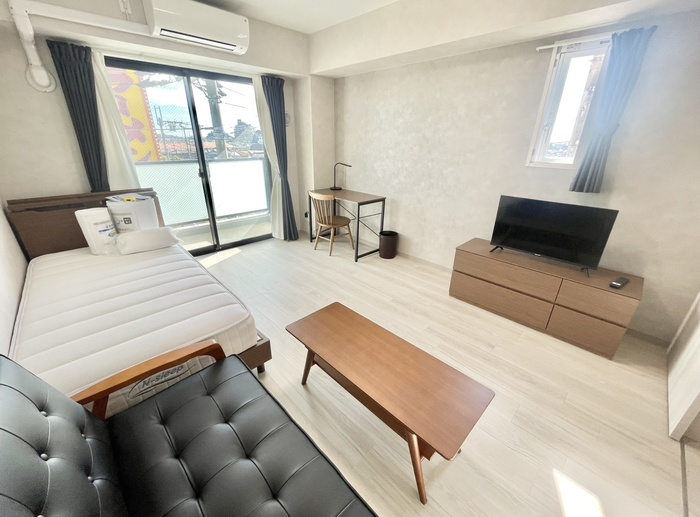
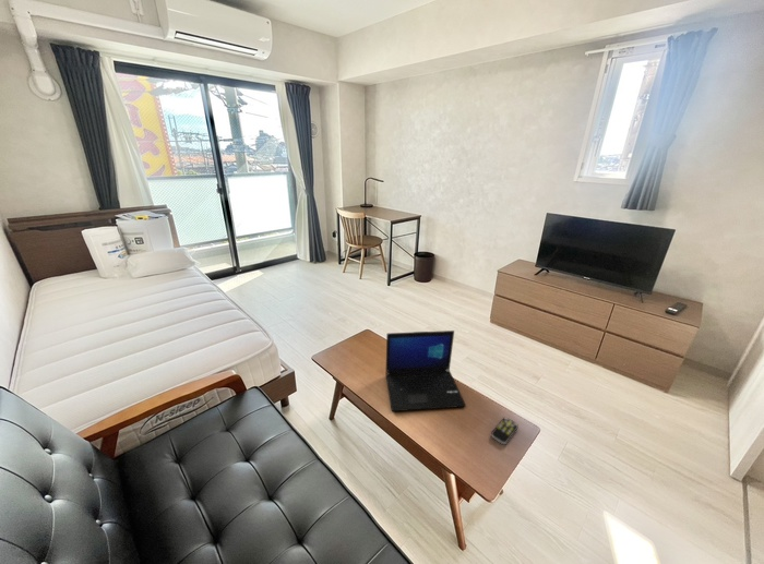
+ laptop (425, 369)
+ remote control (504, 430)
